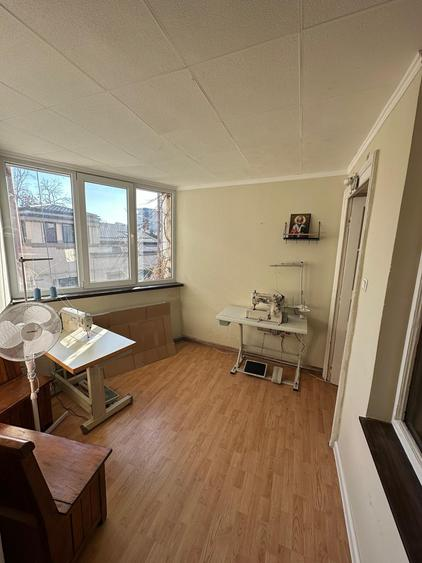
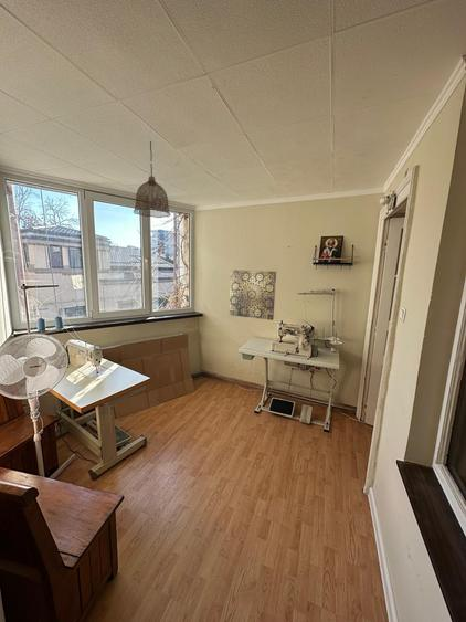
+ pendant lamp (151, 178)
+ wall art (251, 294)
